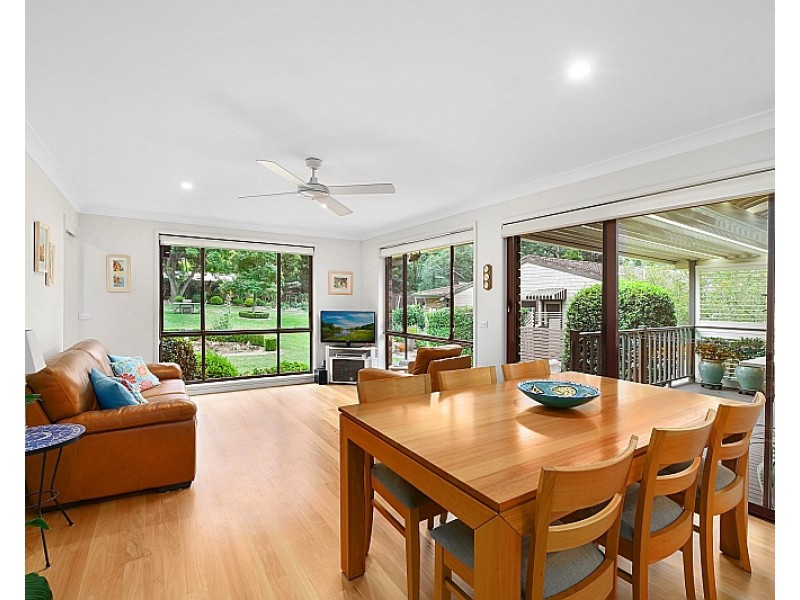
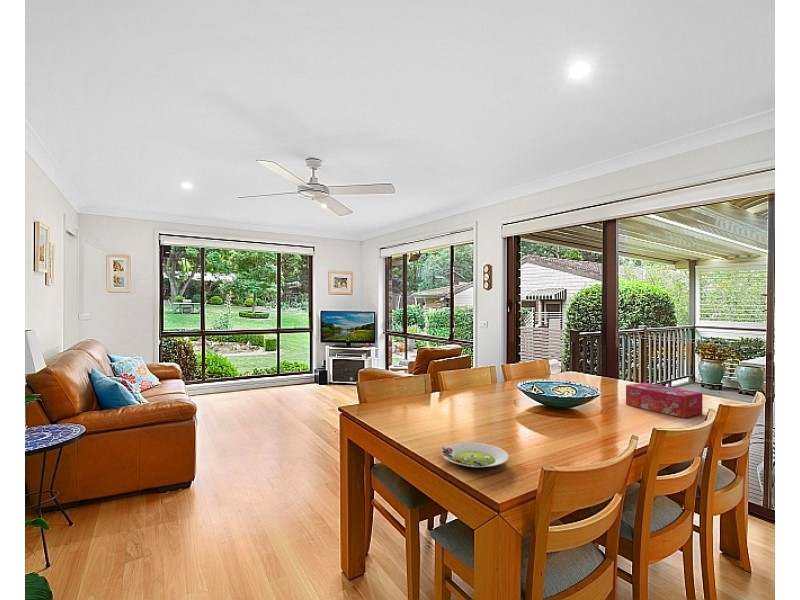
+ tissue box (662, 398)
+ salad plate (474, 455)
